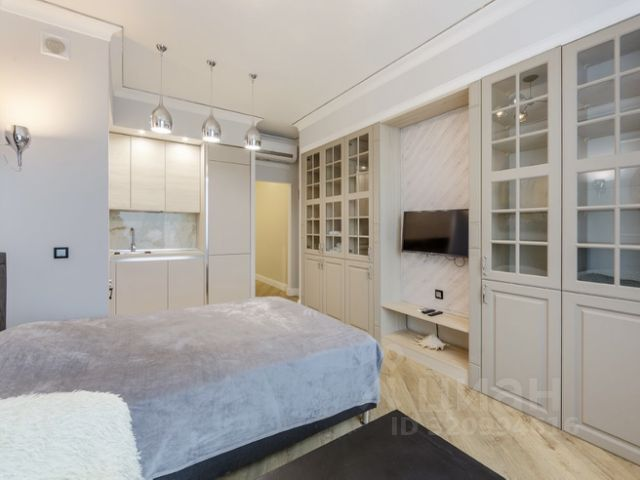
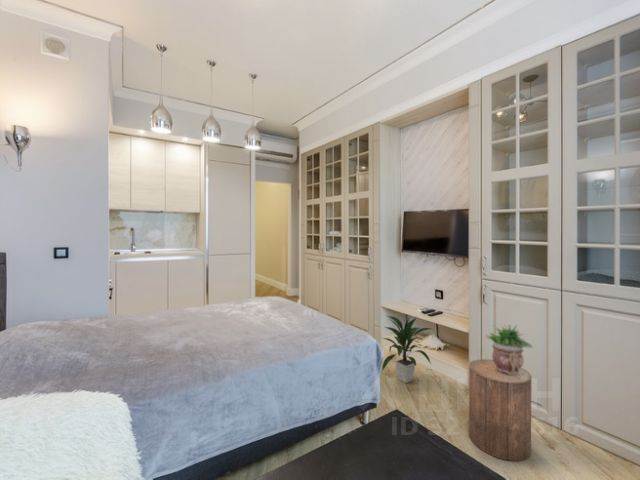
+ indoor plant (402, 346)
+ stool (498, 405)
+ potted plant (506, 346)
